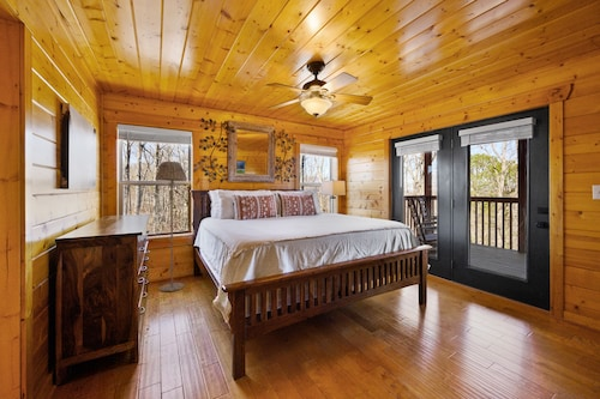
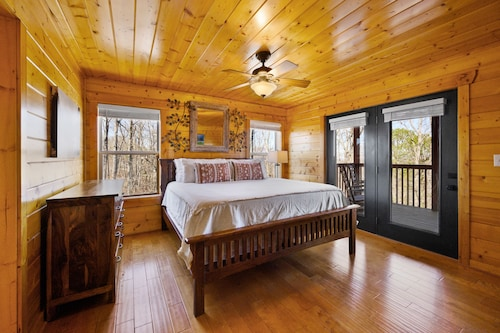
- floor lamp (172, 224)
